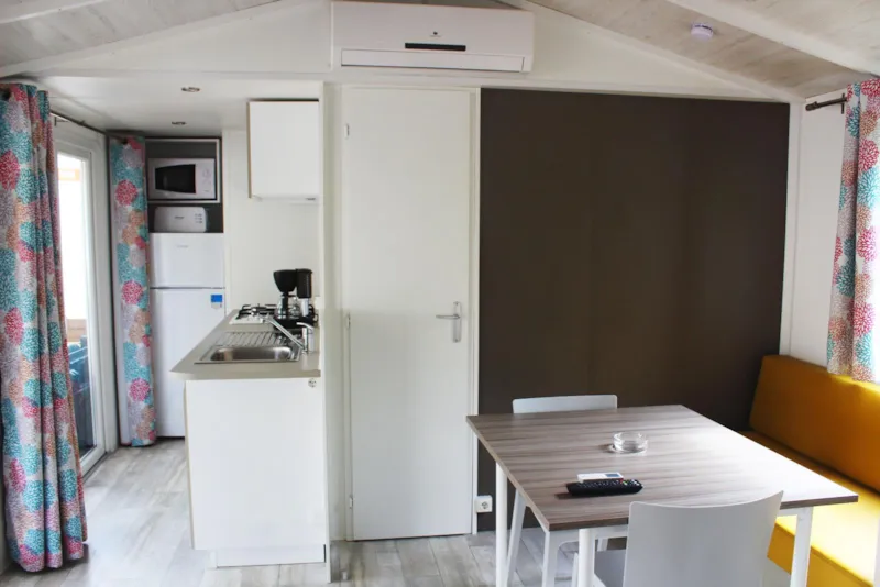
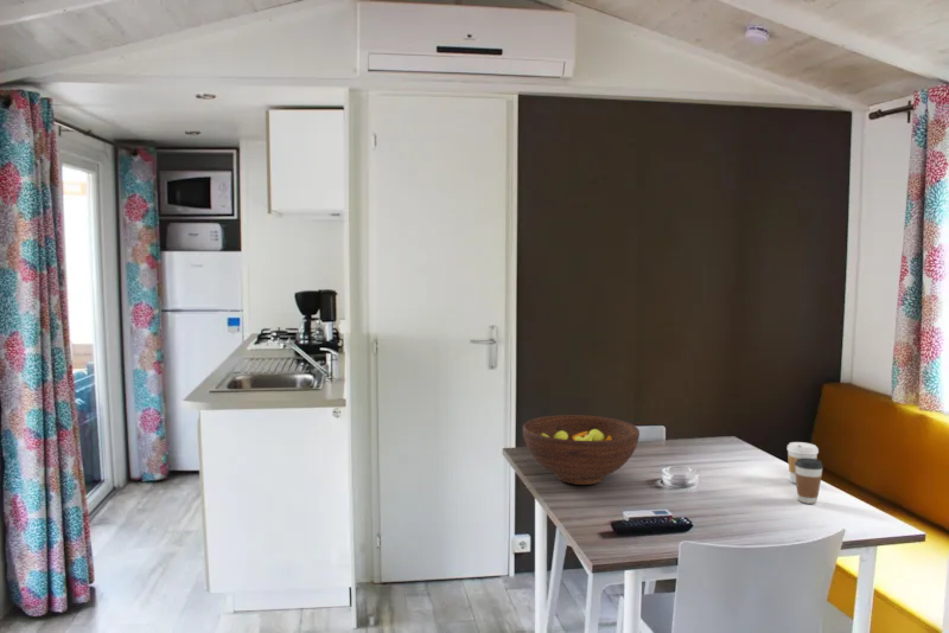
+ fruit bowl (579, 453)
+ coffee cup (808, 480)
+ coffee cup (802, 458)
